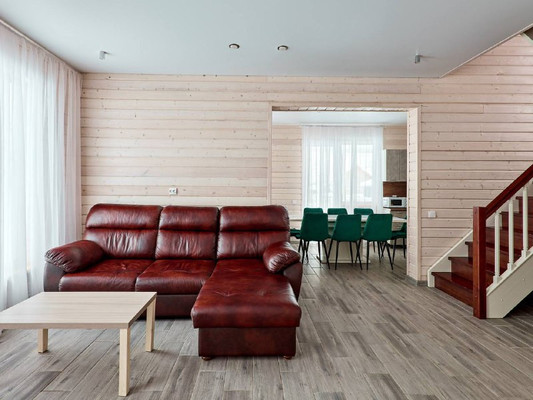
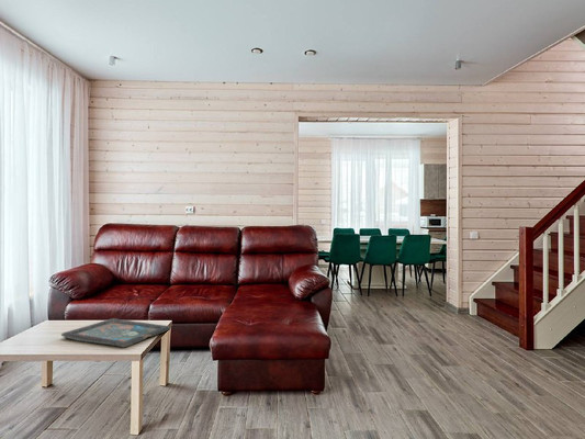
+ decorative tray (117, 331)
